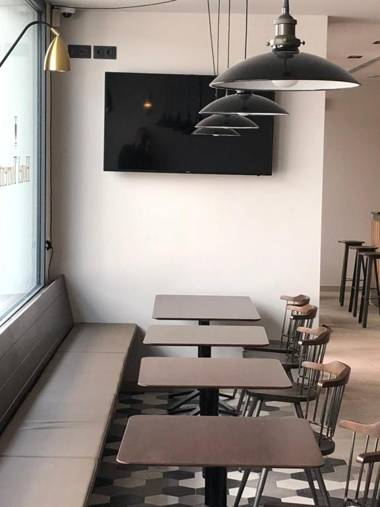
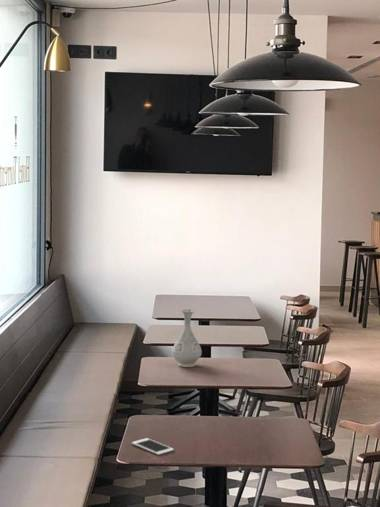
+ vase (187, 337)
+ cell phone (152, 446)
